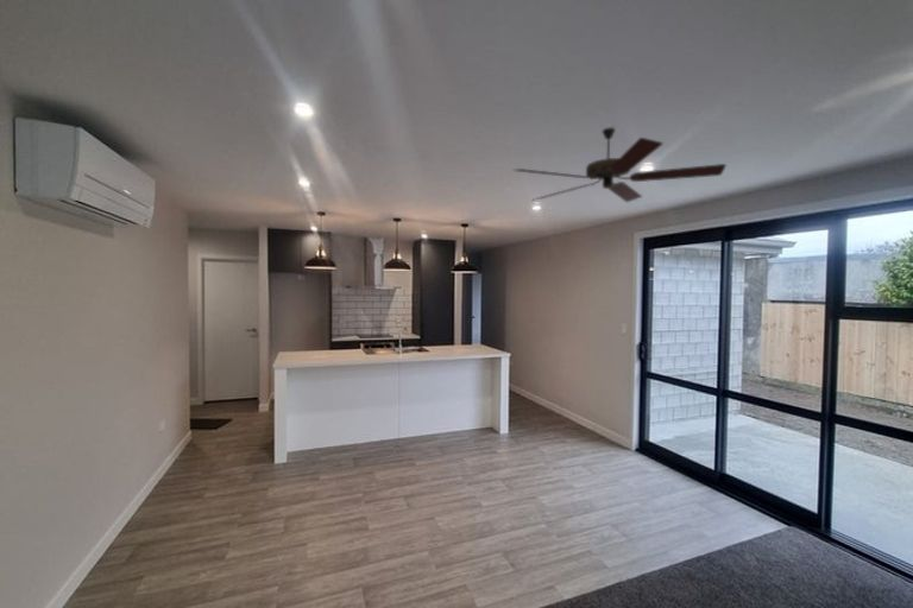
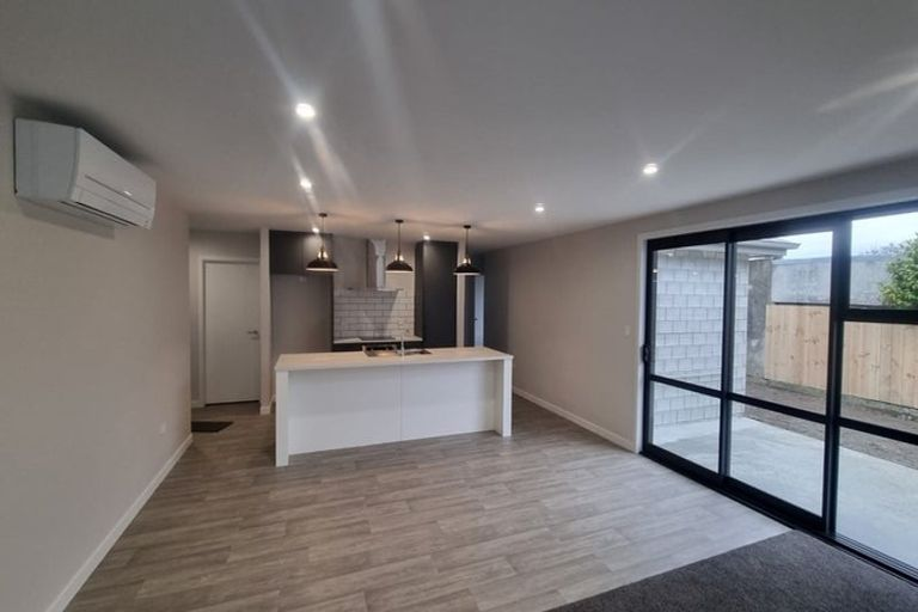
- ceiling fan (615, 158)
